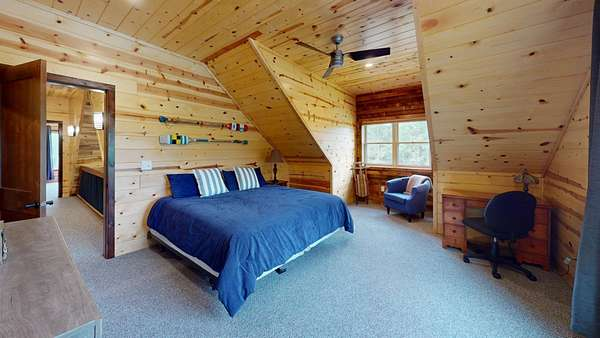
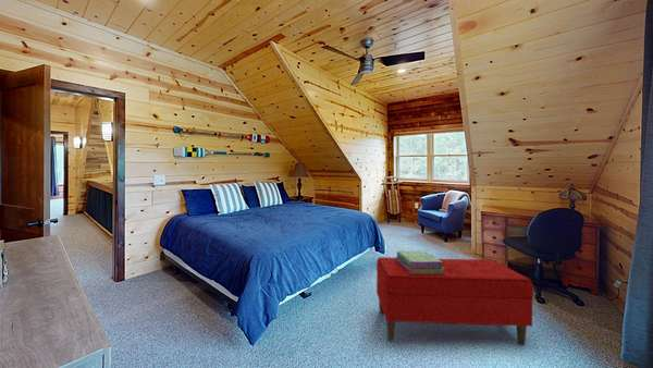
+ bench (444, 296)
+ stack of books (418, 260)
